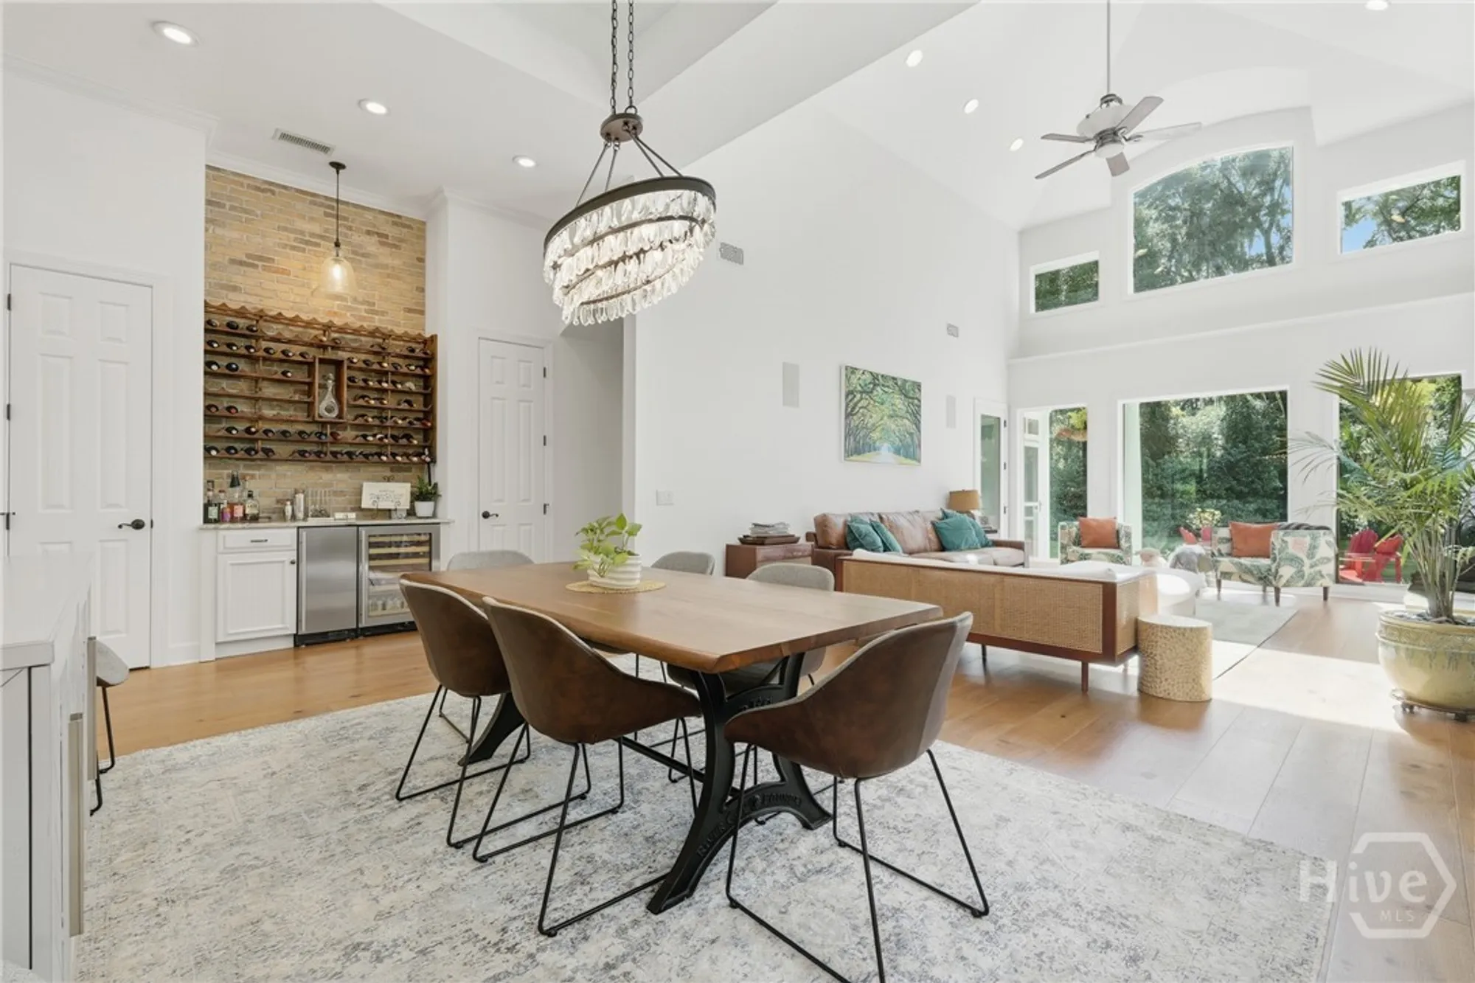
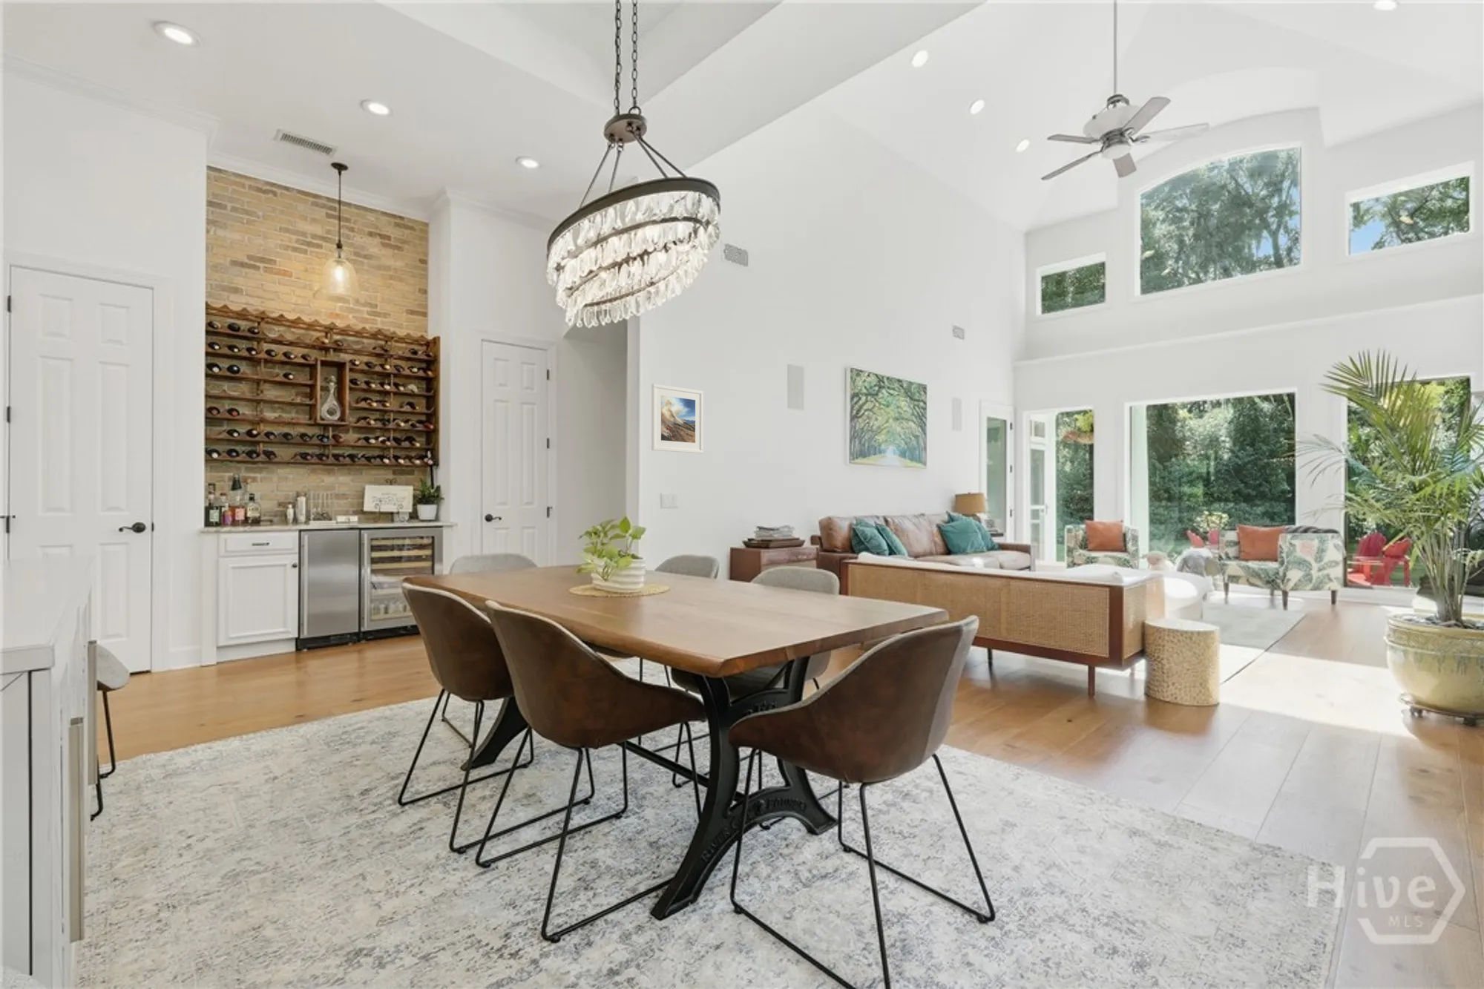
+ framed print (677, 419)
